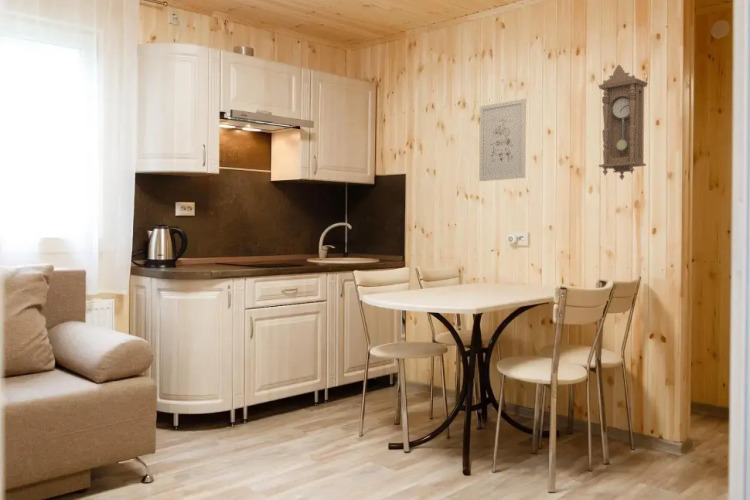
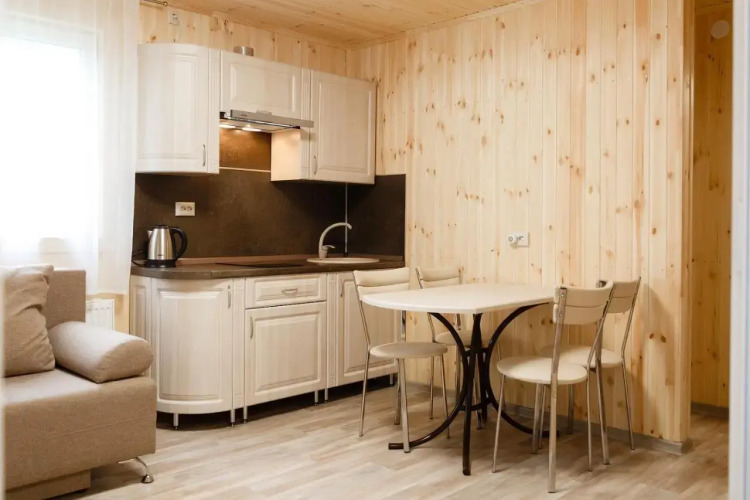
- wall art (501, 141)
- pendulum clock (622, 123)
